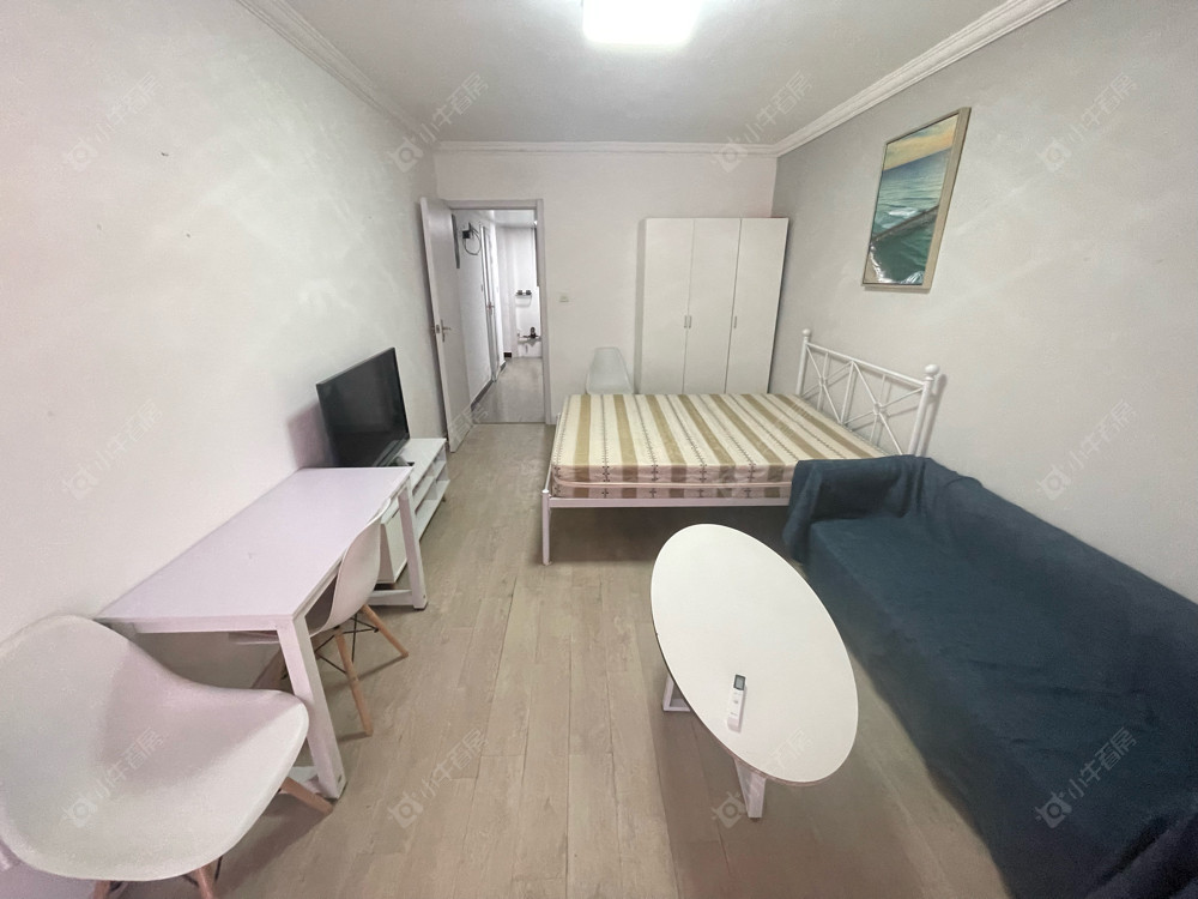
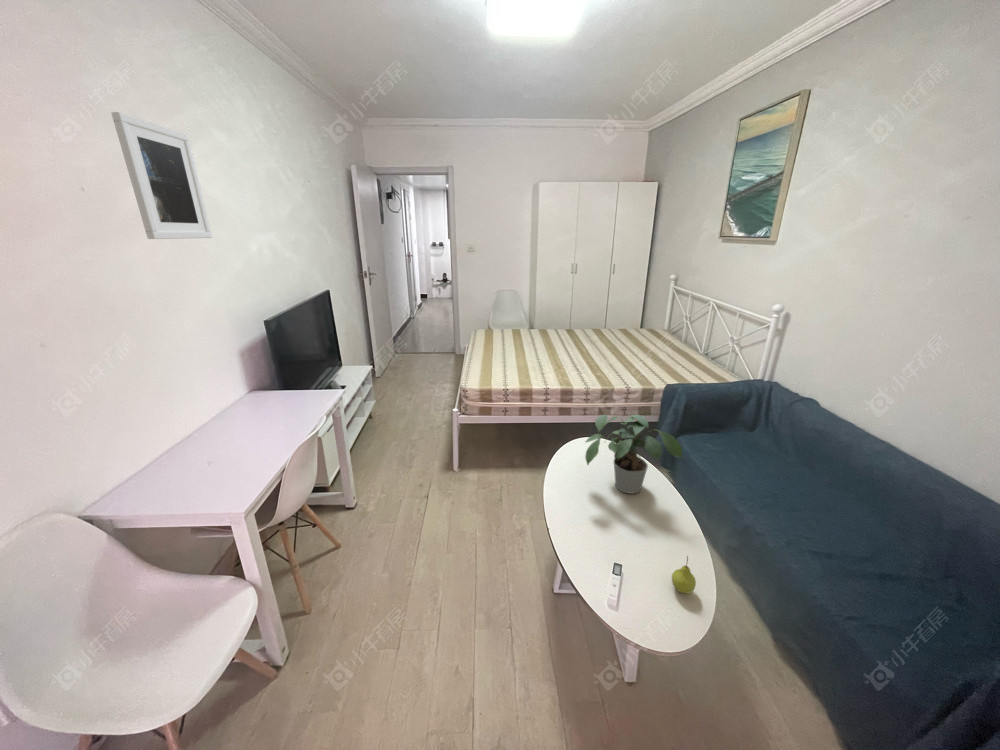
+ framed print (169, 183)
+ fruit (684, 575)
+ potted plant (622, 453)
